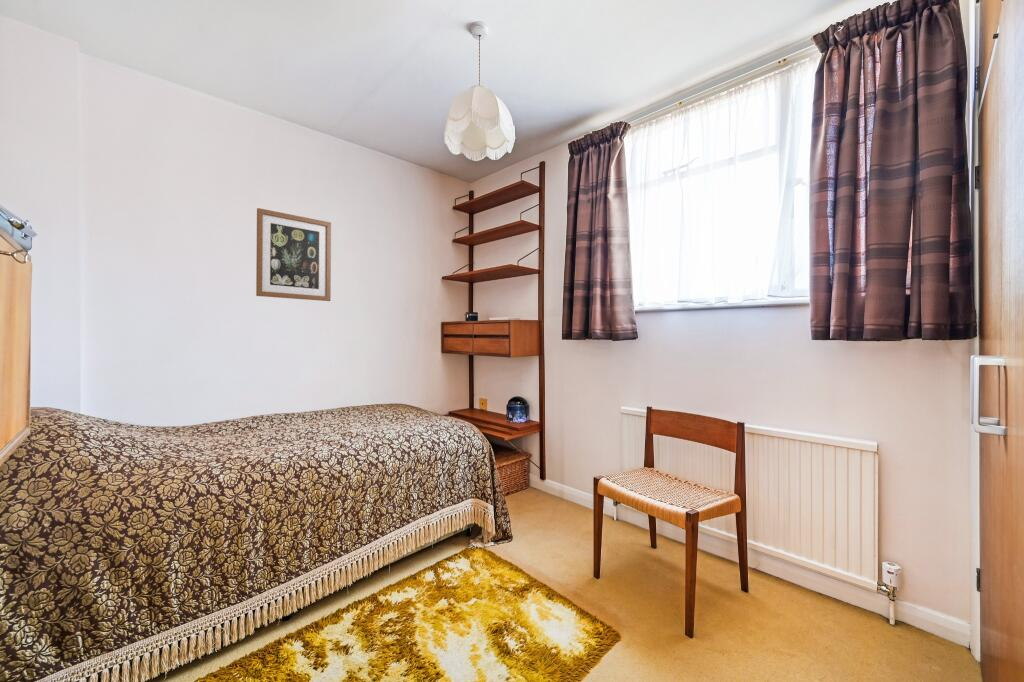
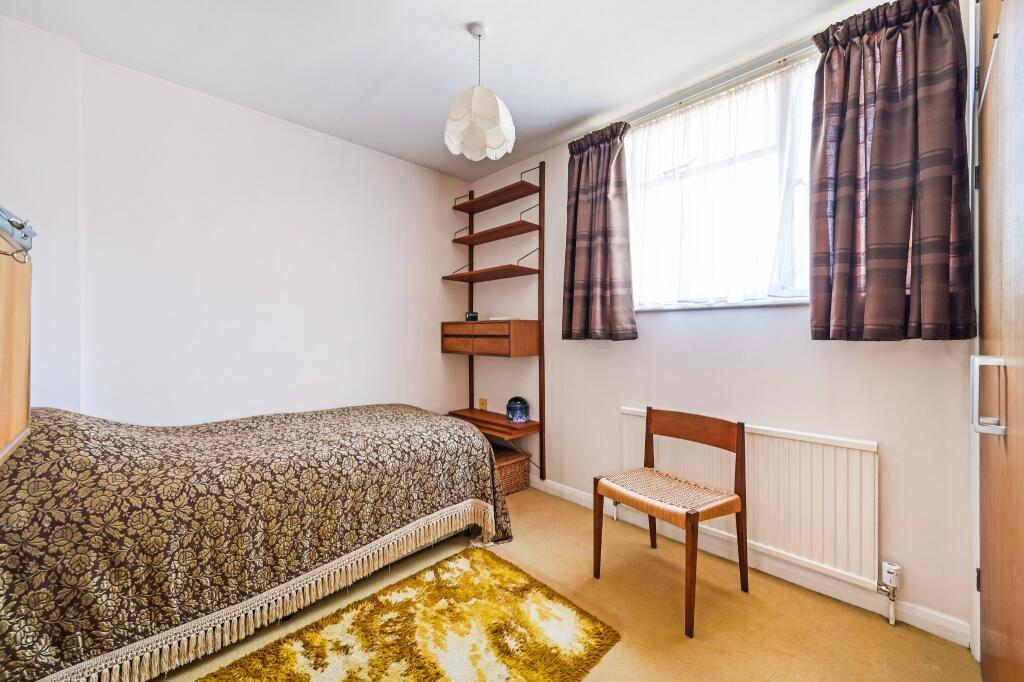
- wall art (295, 257)
